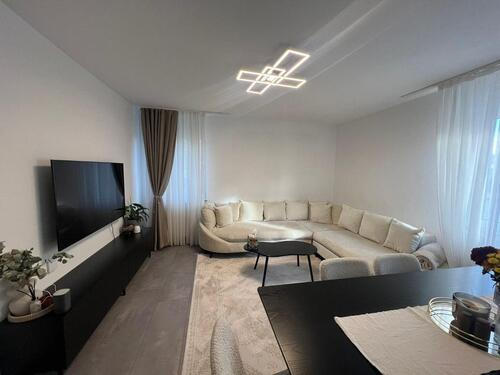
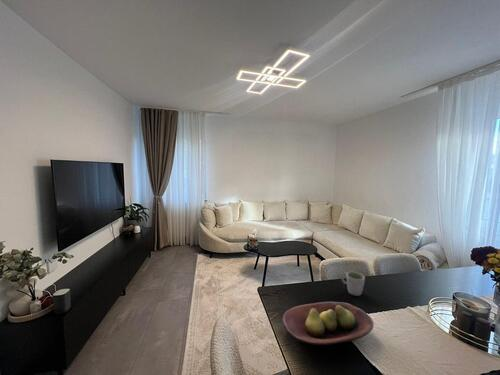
+ mug (351, 282)
+ fruit bowl (327, 320)
